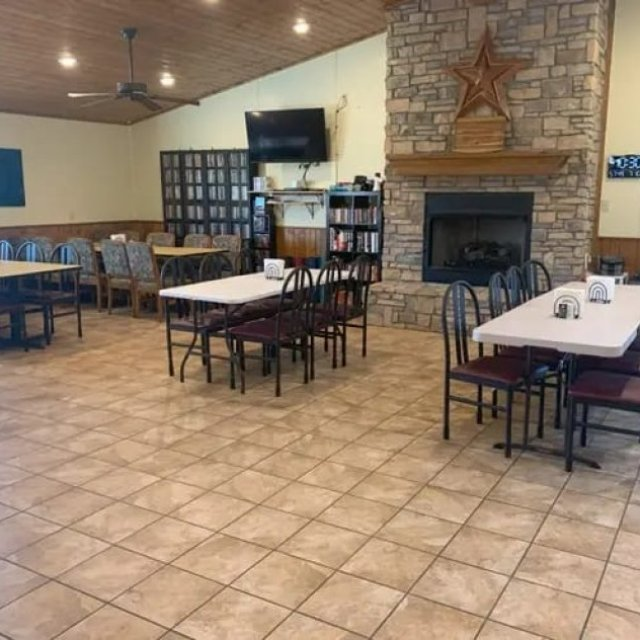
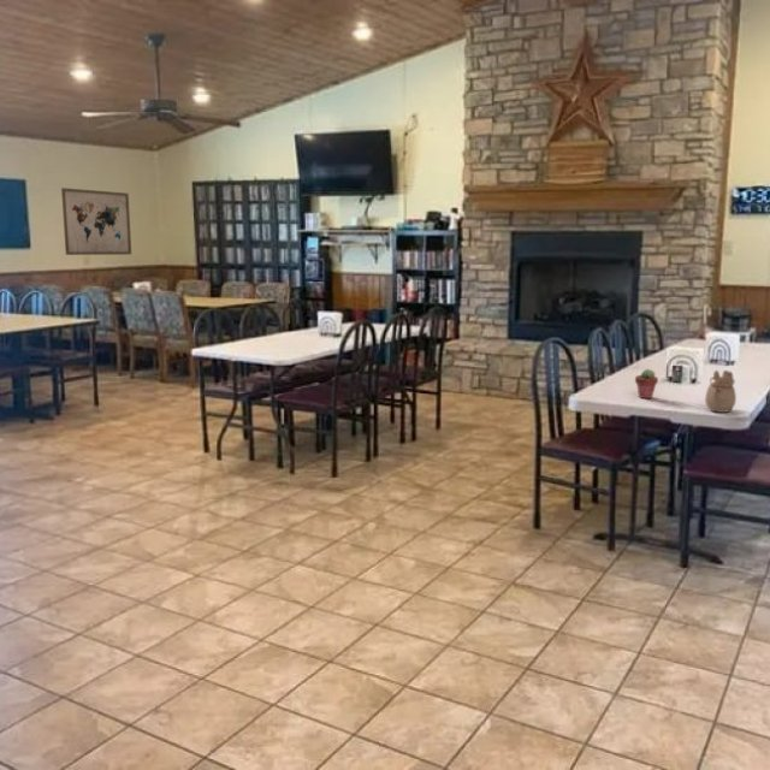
+ potted succulent (646, 383)
+ wall art (97, 223)
+ teapot (721, 390)
